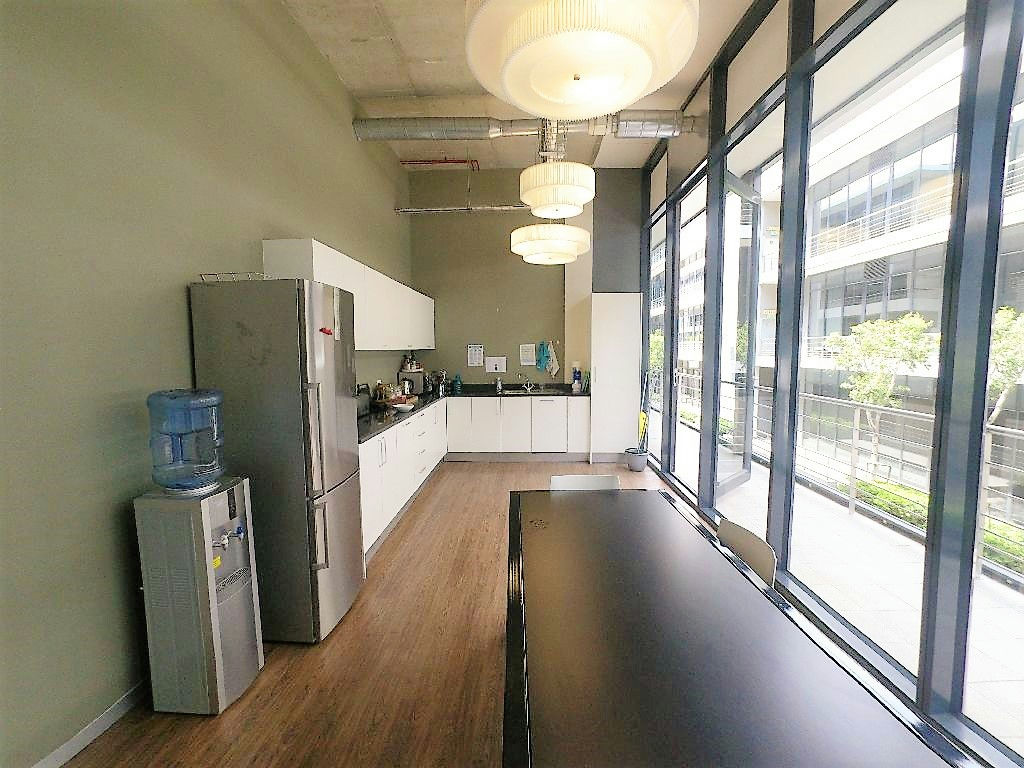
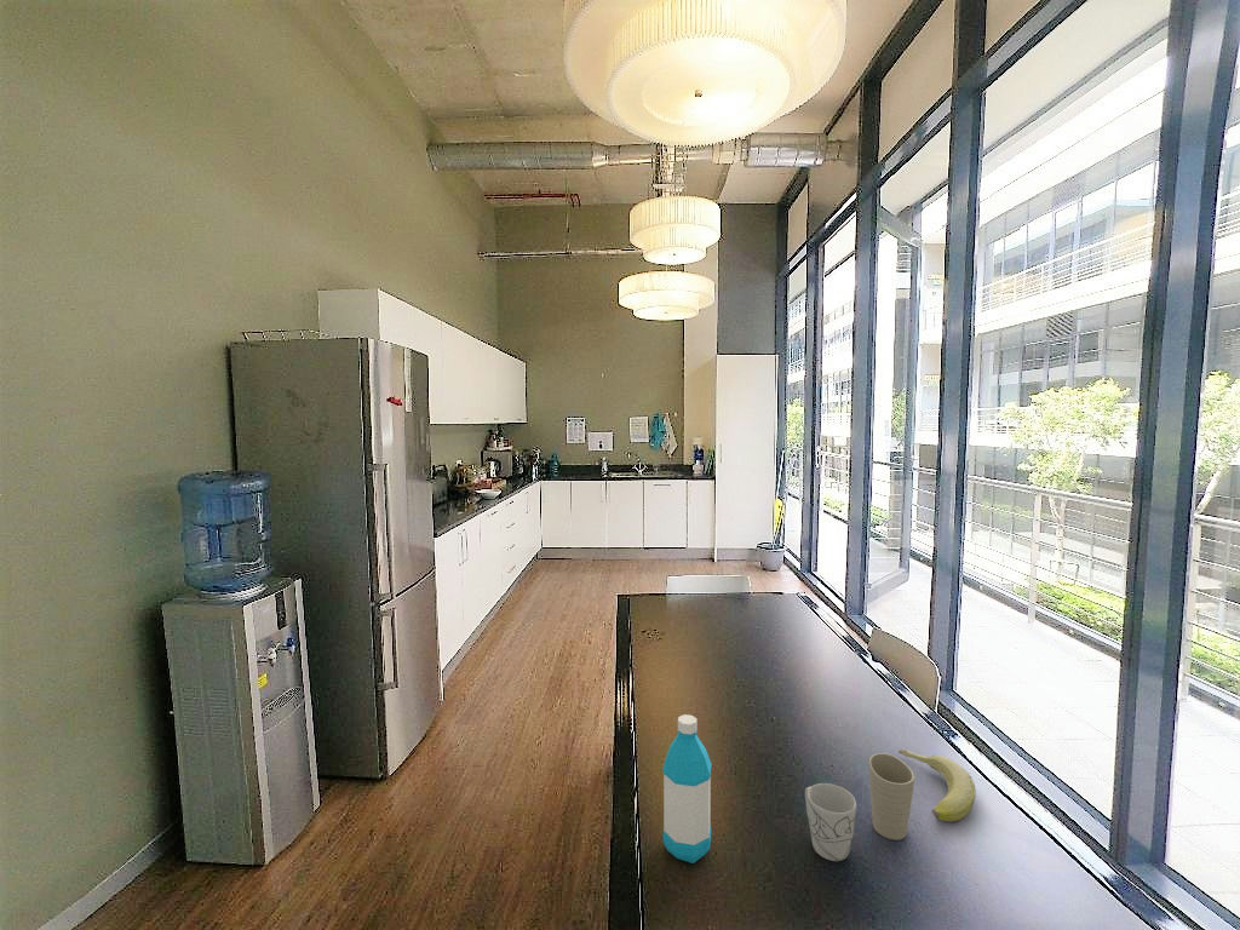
+ cup (890, 797)
+ mug (825, 817)
+ water bottle (687, 785)
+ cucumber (936, 770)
